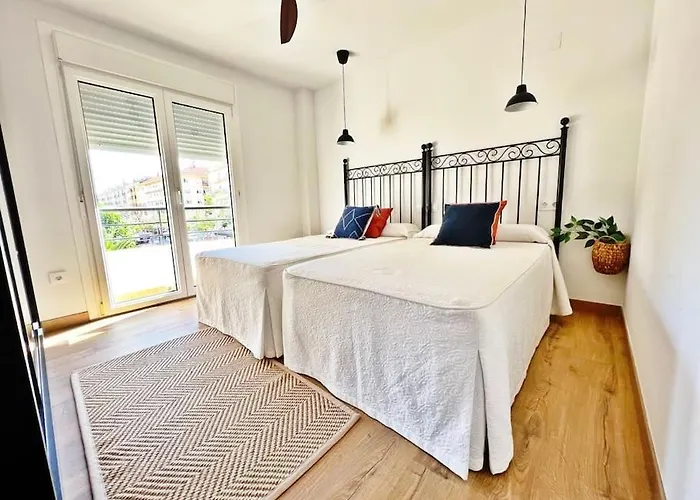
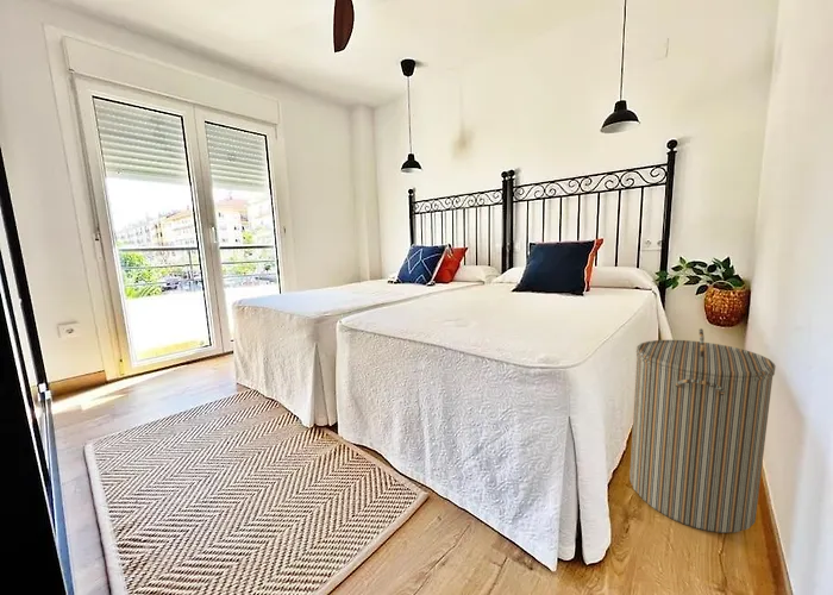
+ laundry hamper (694, 414)
